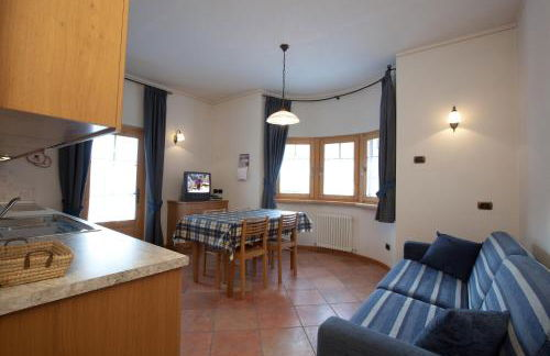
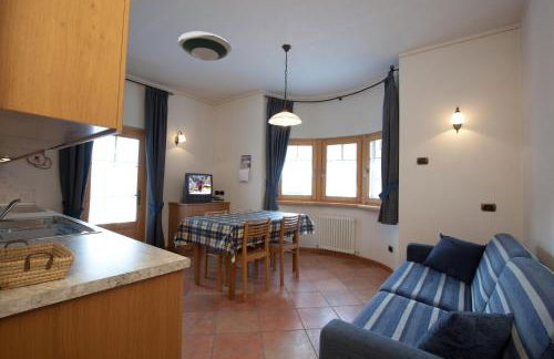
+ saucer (205, 52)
